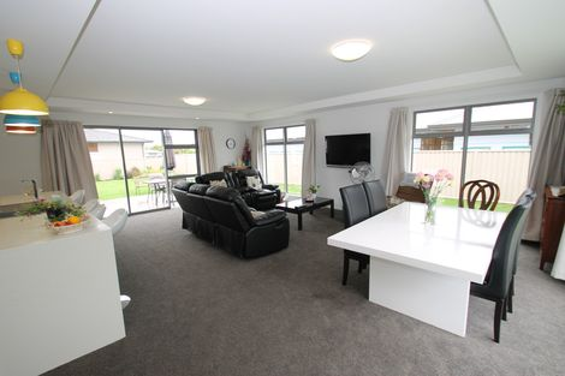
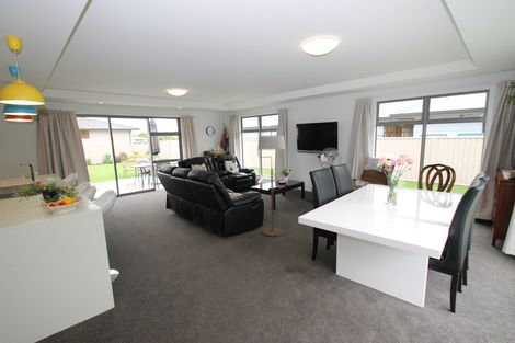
+ floor lamp (271, 182)
